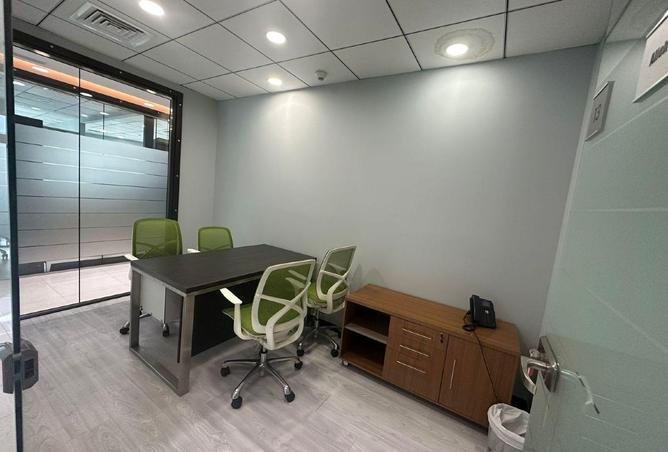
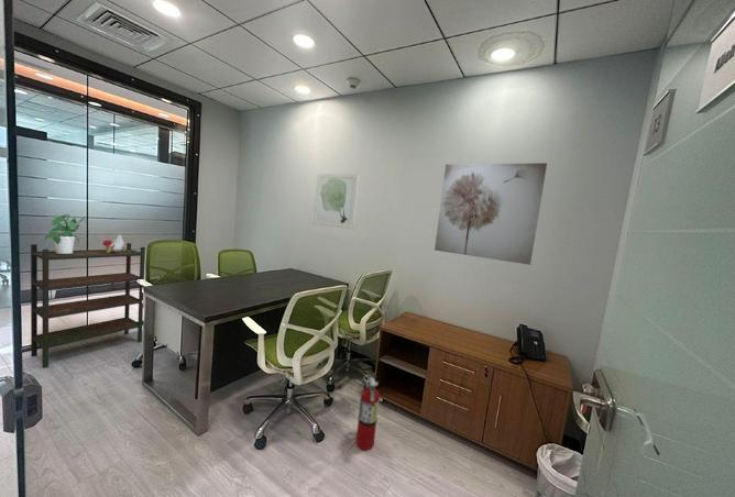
+ potted plant (66, 233)
+ decorative sculpture (114, 243)
+ wall art (334, 200)
+ bookshelf (91, 299)
+ fire extinguisher (369, 408)
+ wall art (485, 211)
